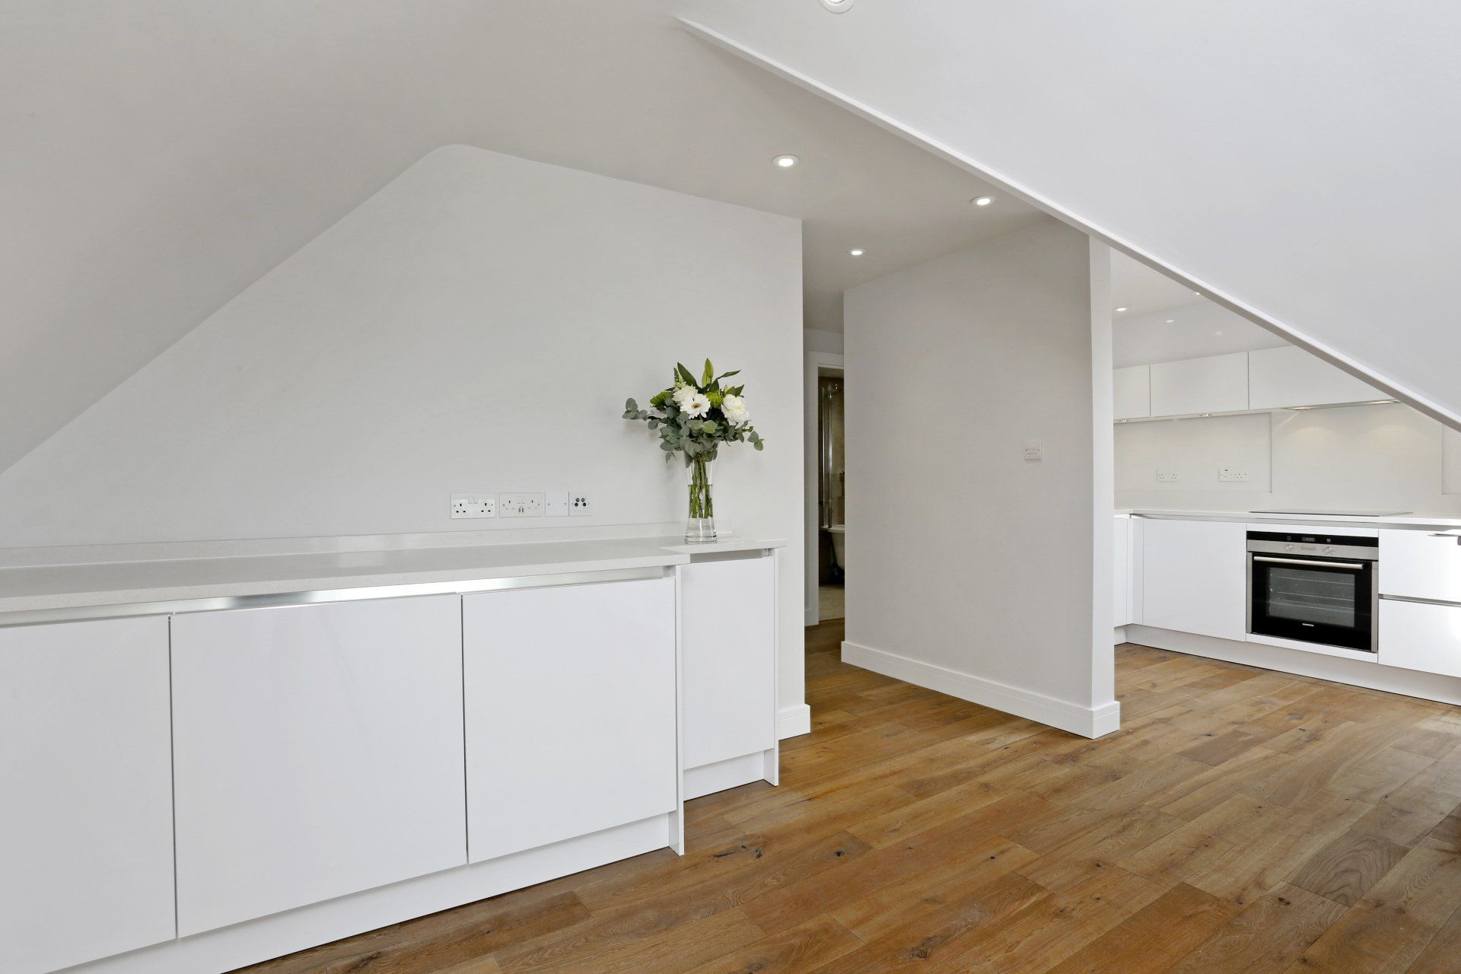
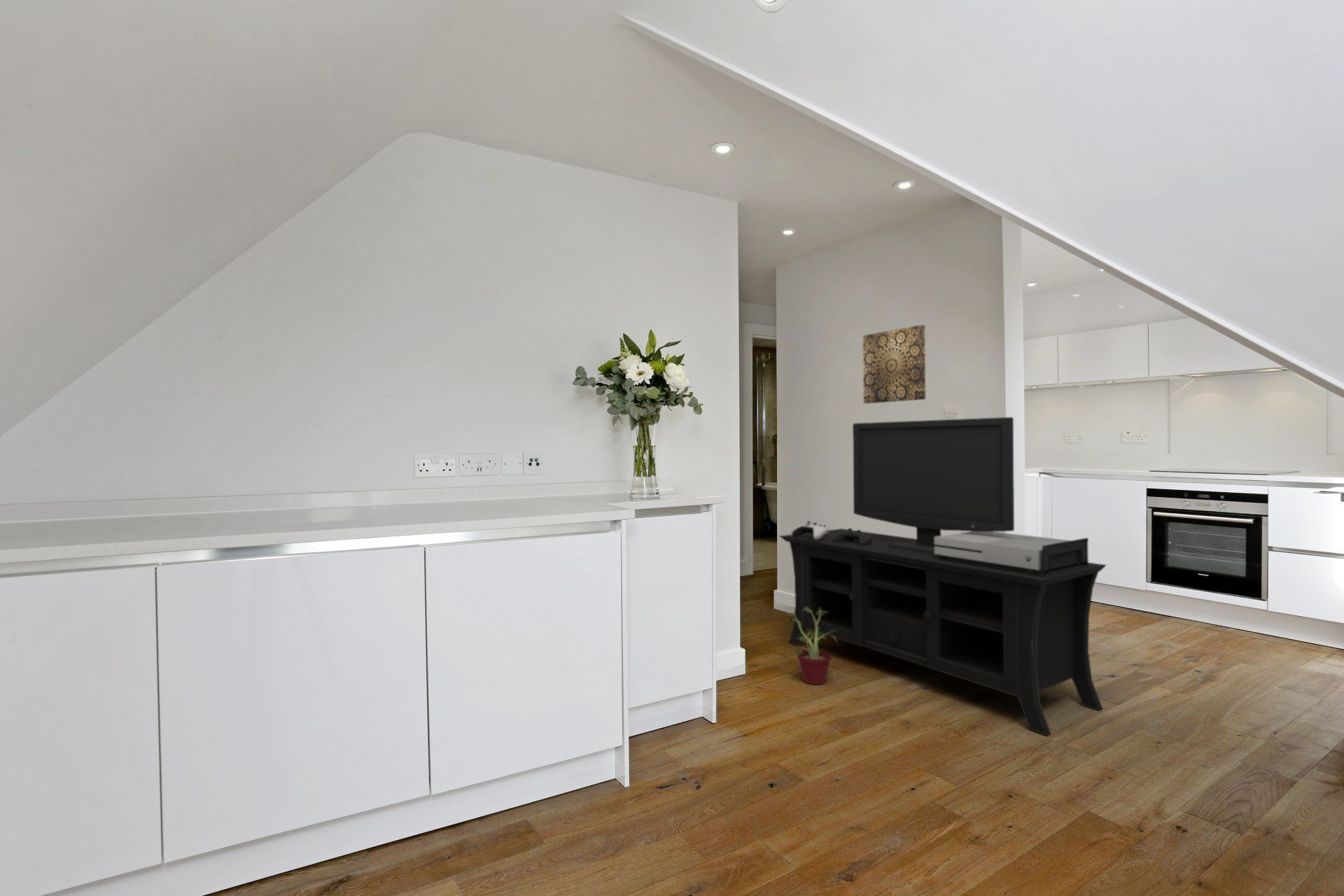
+ wall art (892, 366)
+ potted plant (806, 641)
+ media console (918, 546)
